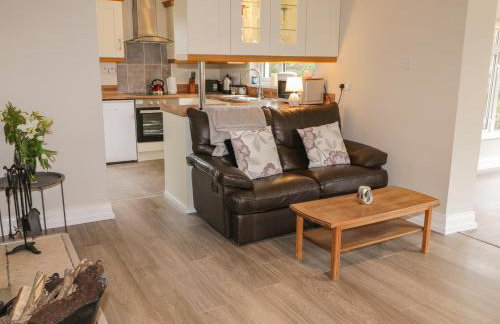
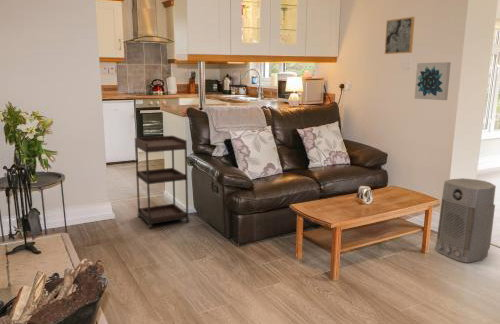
+ air purifier (467, 218)
+ wall art (399, 36)
+ wall art (431, 81)
+ shelving unit (161, 179)
